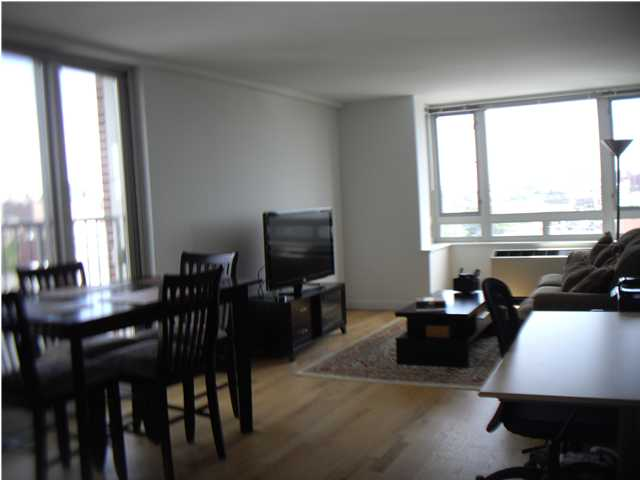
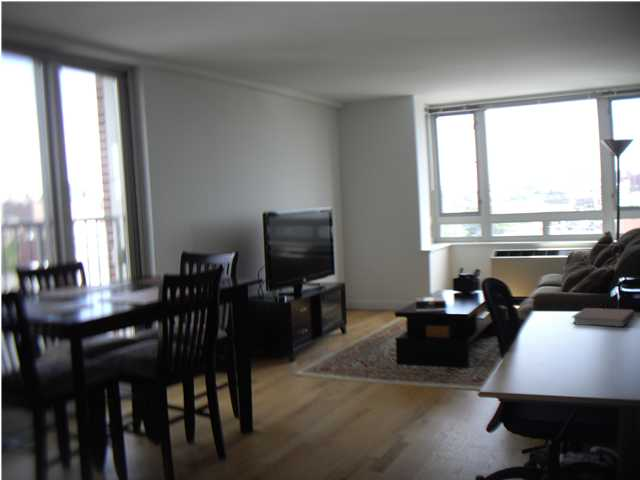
+ notebook (603, 316)
